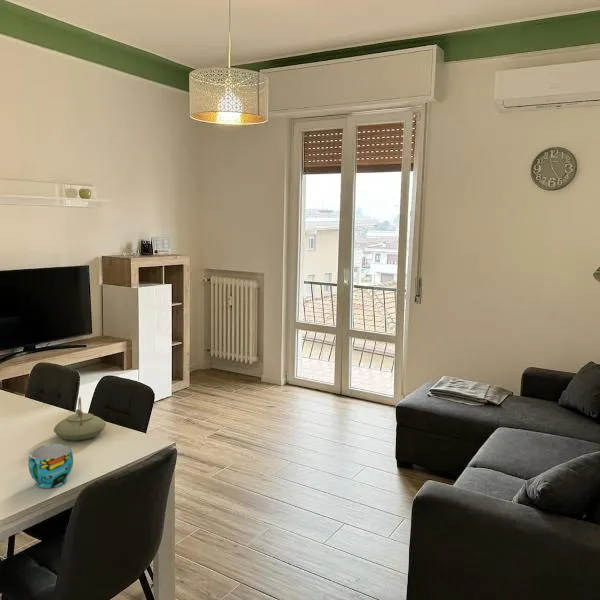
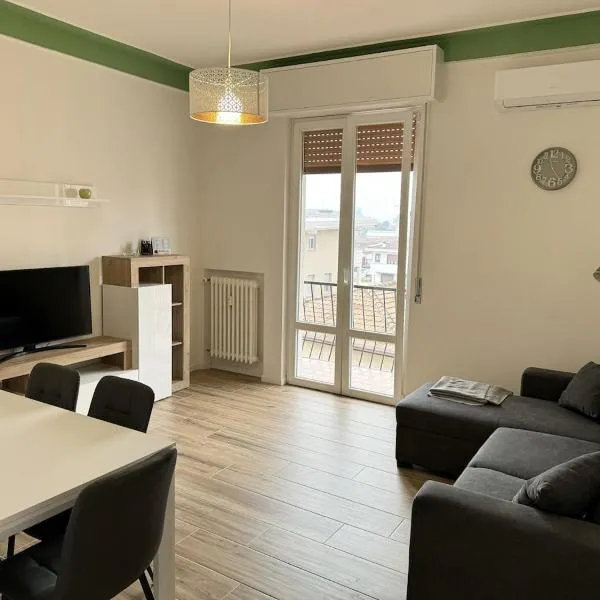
- teapot (79, 415)
- cup (50, 466)
